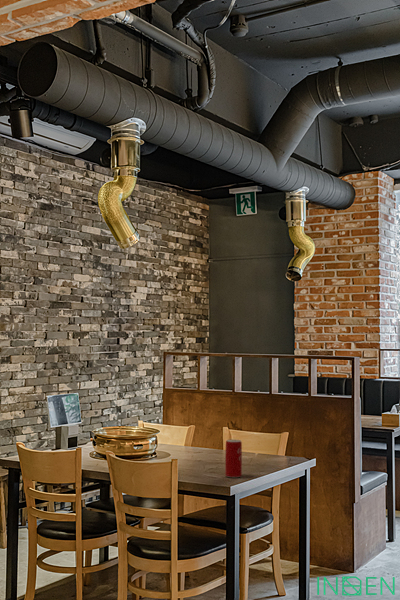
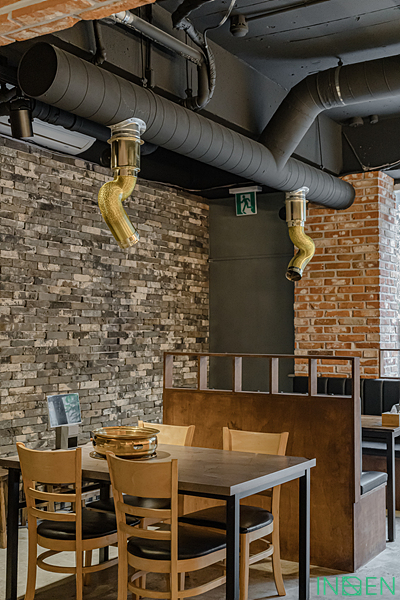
- beverage can (233, 458)
